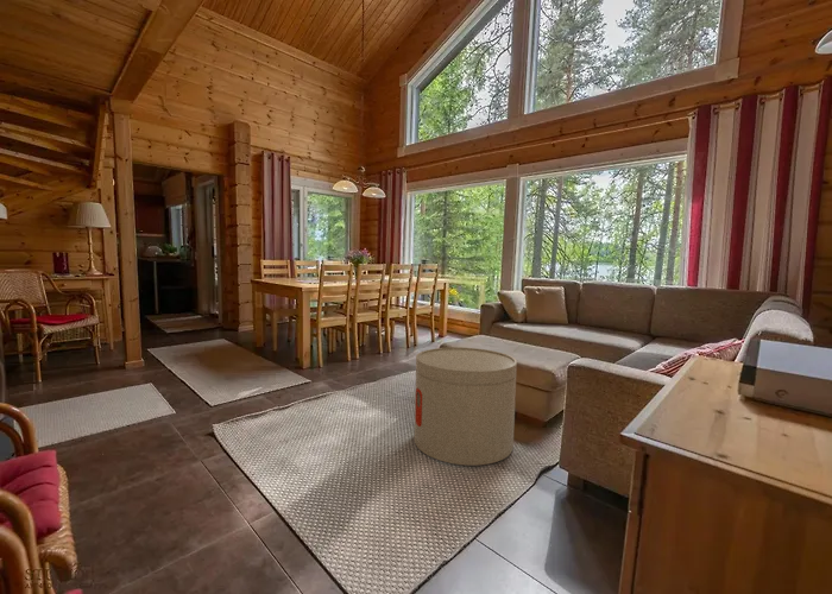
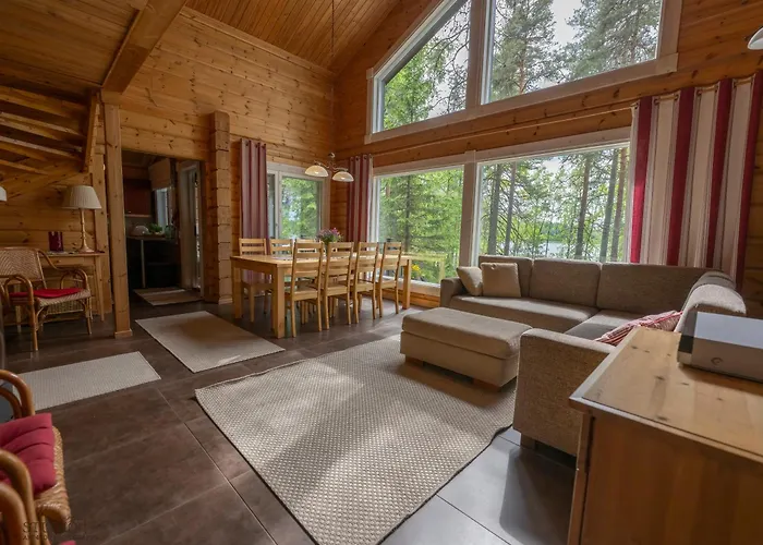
- side table (464, 399)
